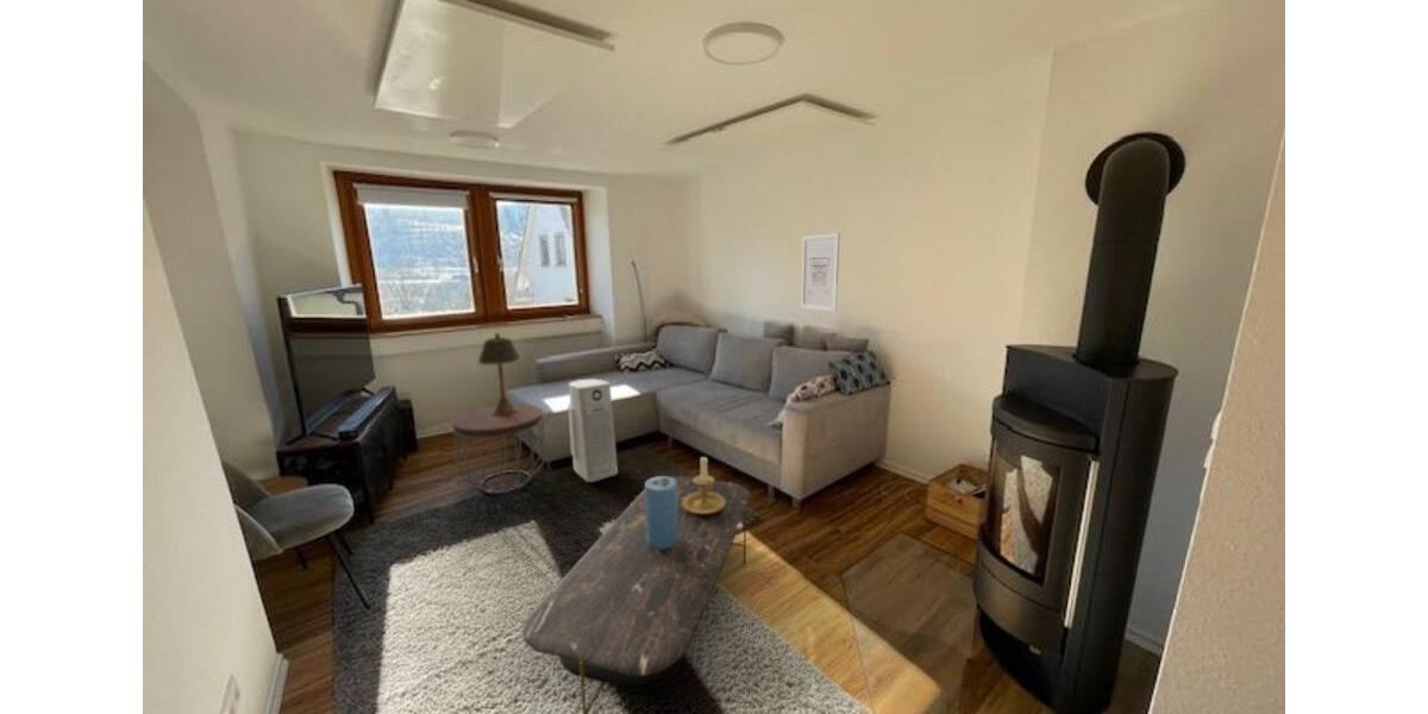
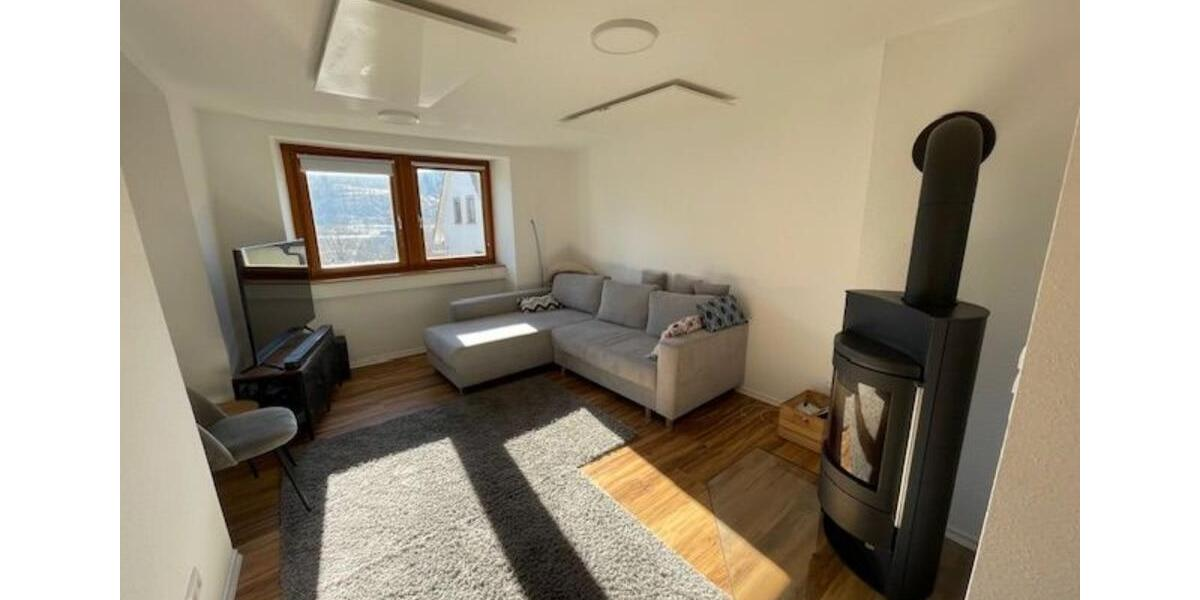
- candle holder (703, 481)
- side table (505, 449)
- coffee table (662, 572)
- decorative vase (662, 511)
- wall art (819, 273)
- air purifier (590, 426)
- table lamp (500, 372)
